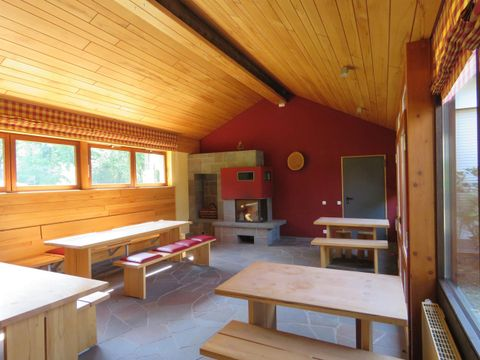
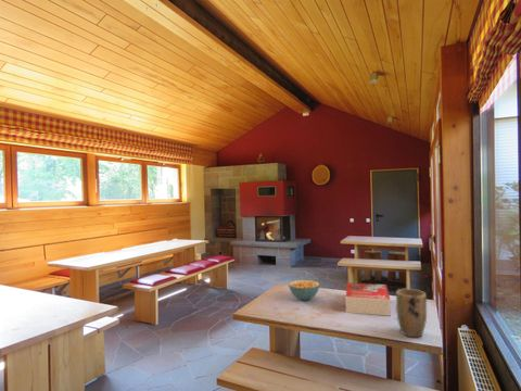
+ plant pot (410, 313)
+ cereal bowl (304, 291)
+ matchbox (367, 298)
